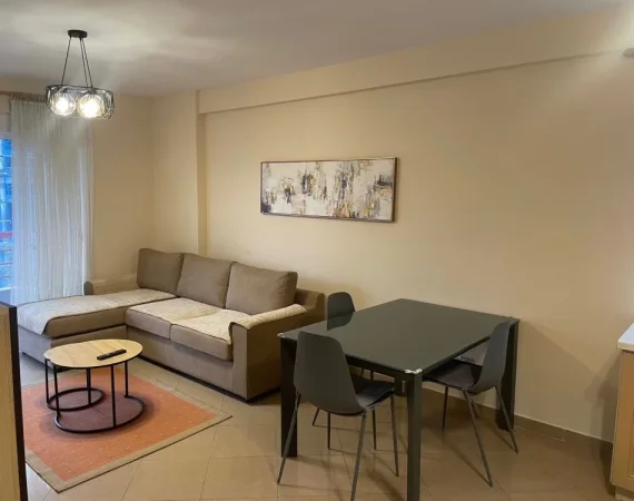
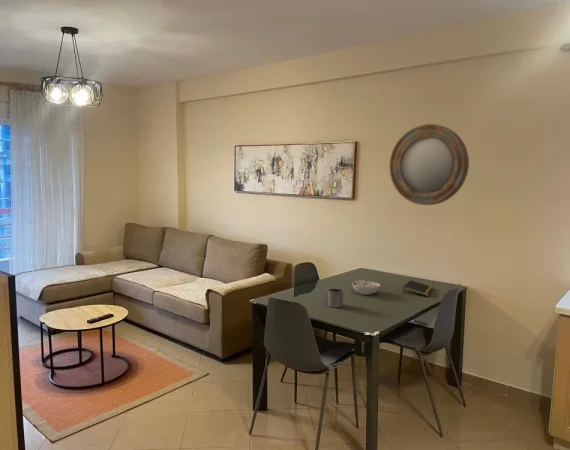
+ home mirror (426, 165)
+ bowl (365, 287)
+ mug (333, 297)
+ notepad (418, 287)
